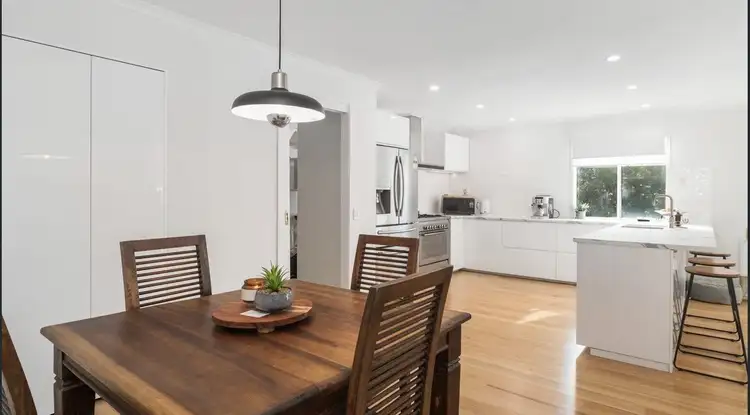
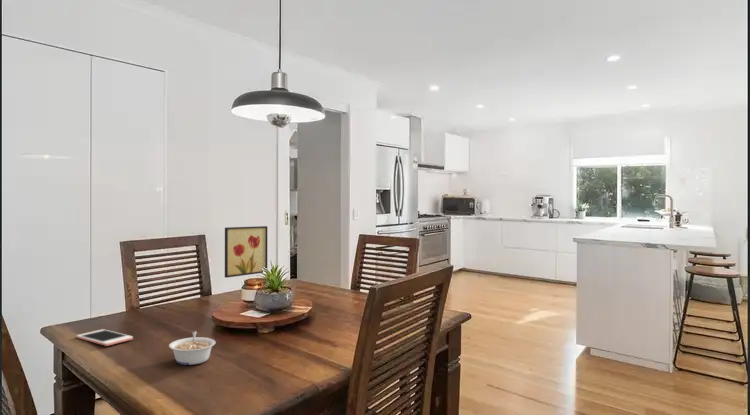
+ cell phone (104, 337)
+ wall art (246, 250)
+ legume (191, 349)
